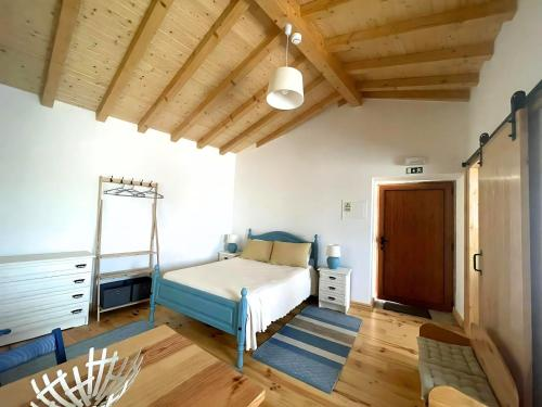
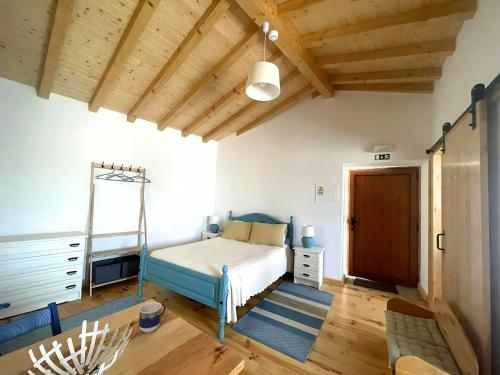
+ cup (153, 316)
